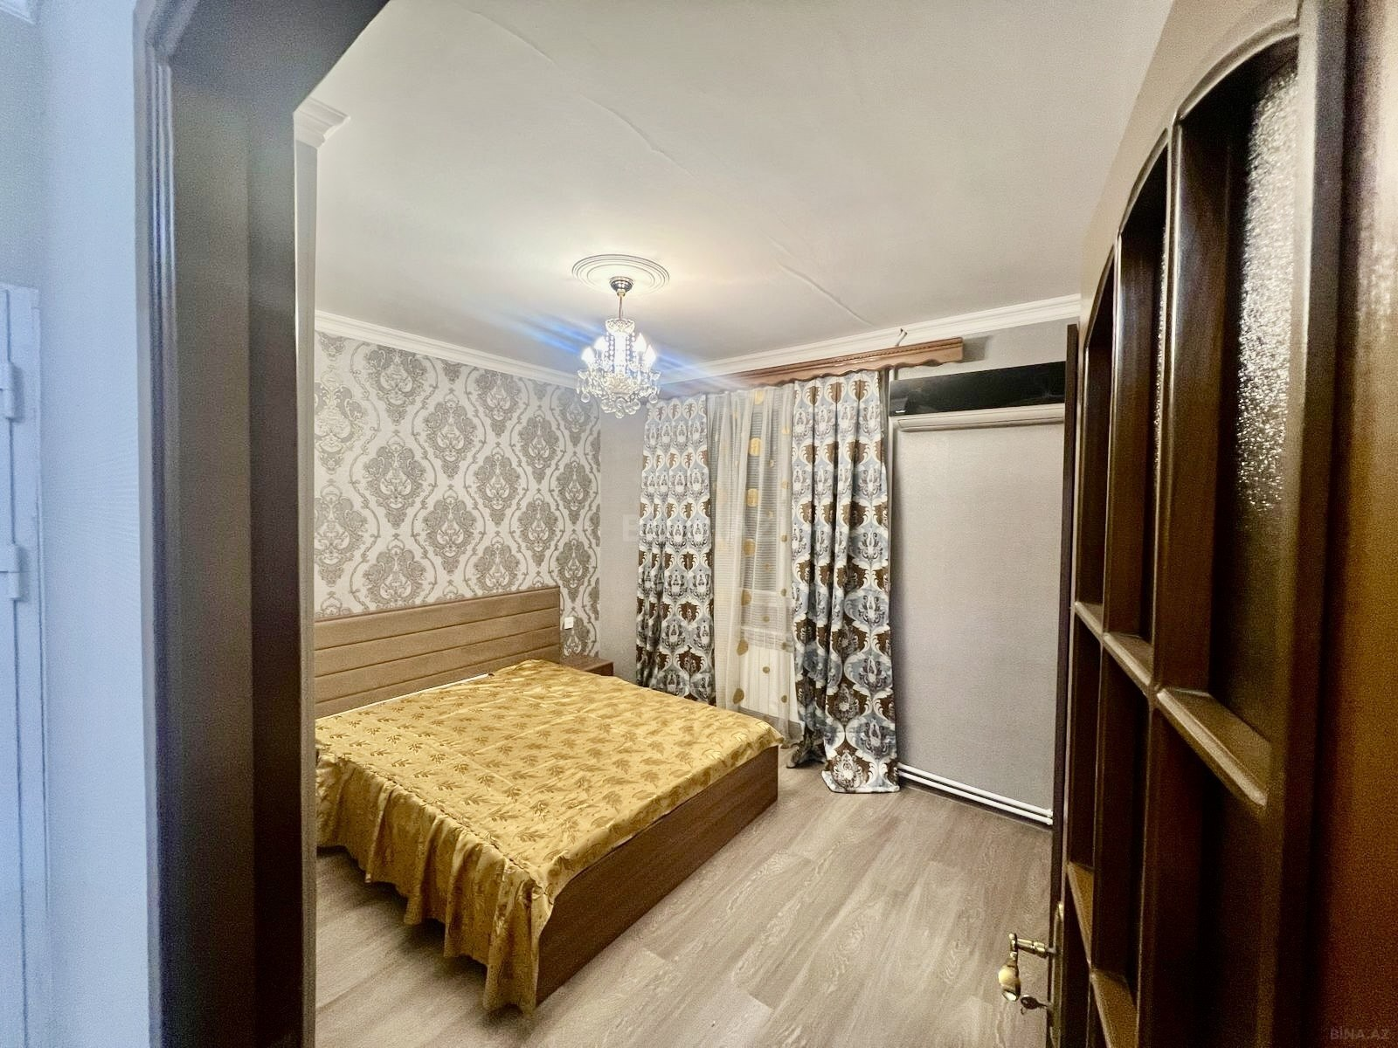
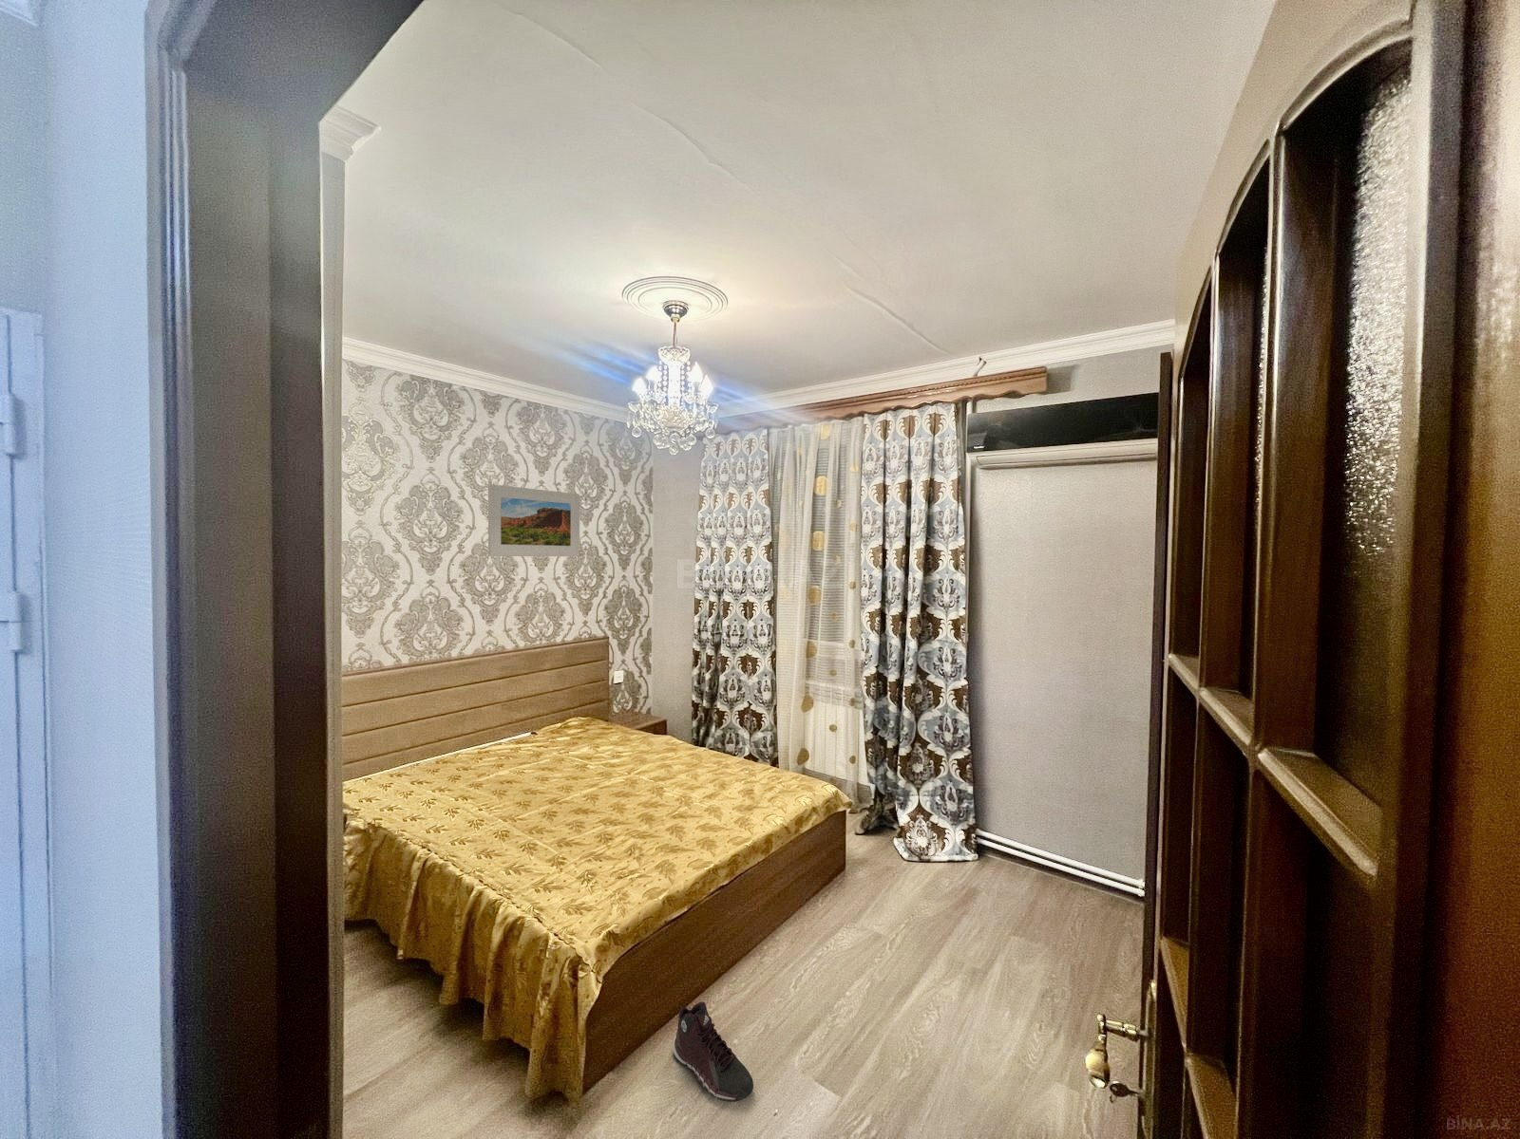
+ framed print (536, 522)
+ sneaker (710, 1044)
